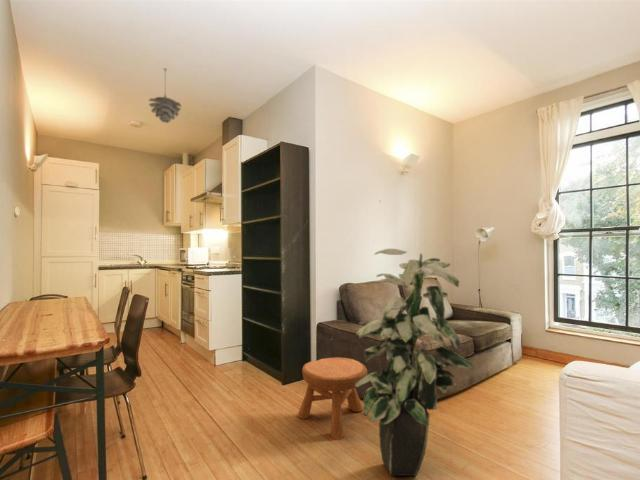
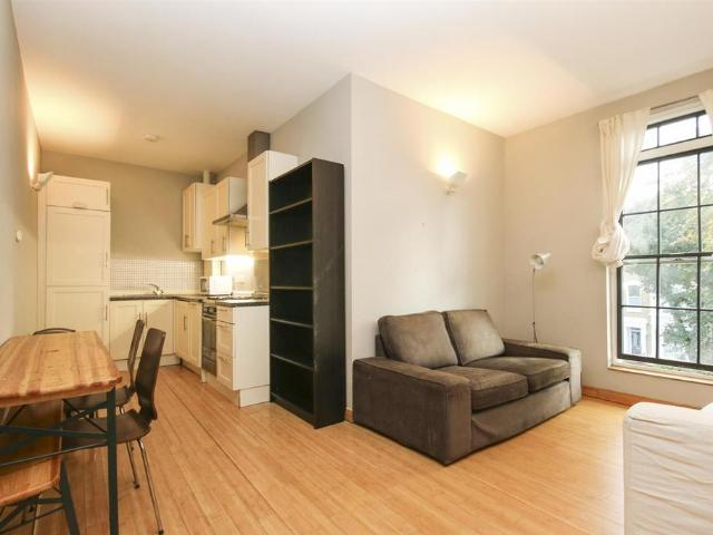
- stool (337, 390)
- indoor plant (405, 355)
- pendant light (165, 95)
